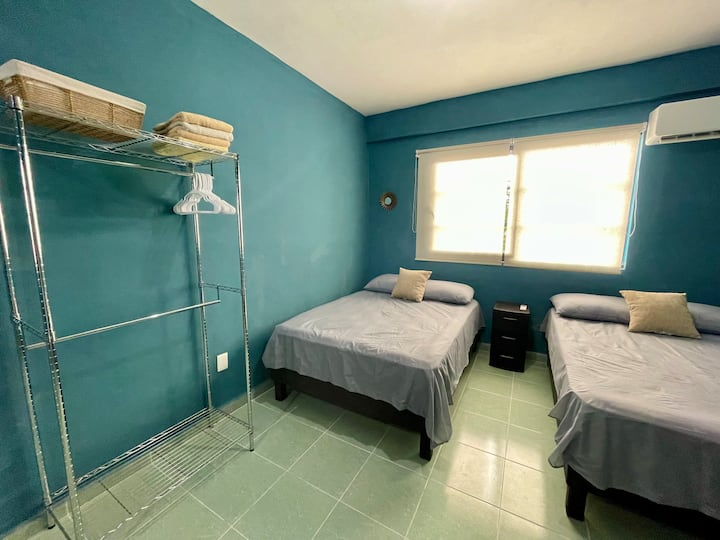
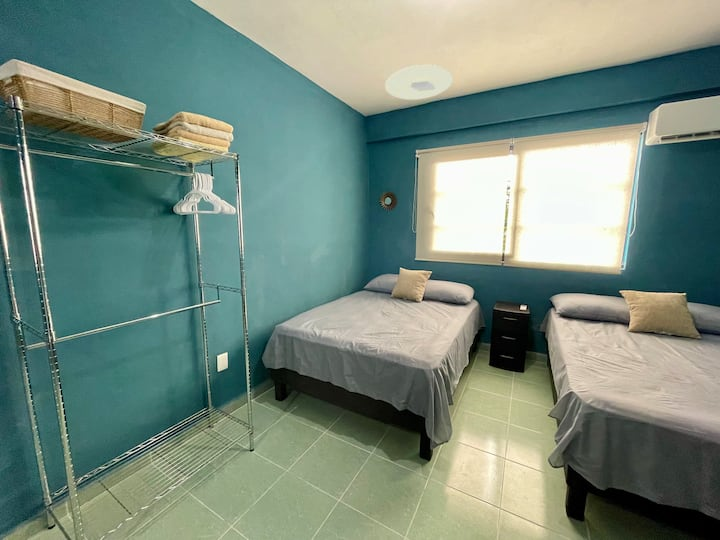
+ ceiling light (418, 81)
